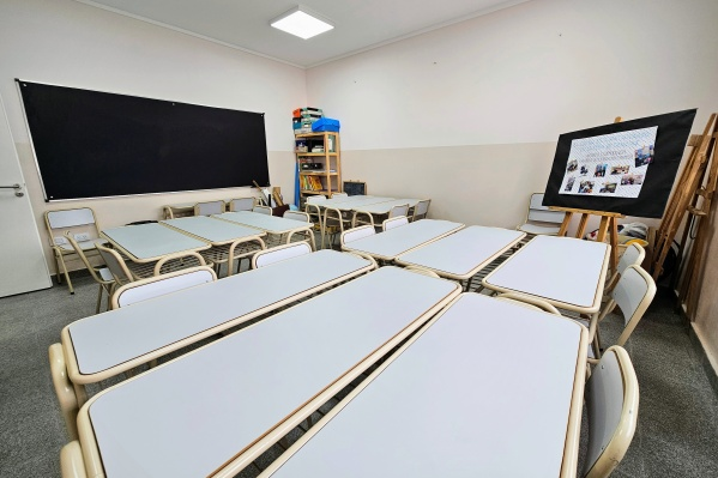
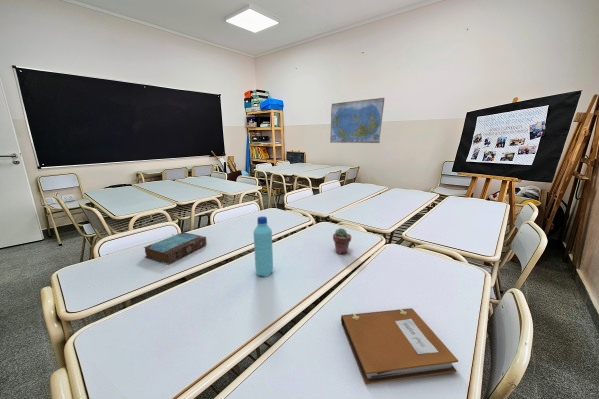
+ potted succulent (341, 239)
+ water bottle (263, 246)
+ notebook (394, 338)
+ book (176, 246)
+ world map (354, 122)
